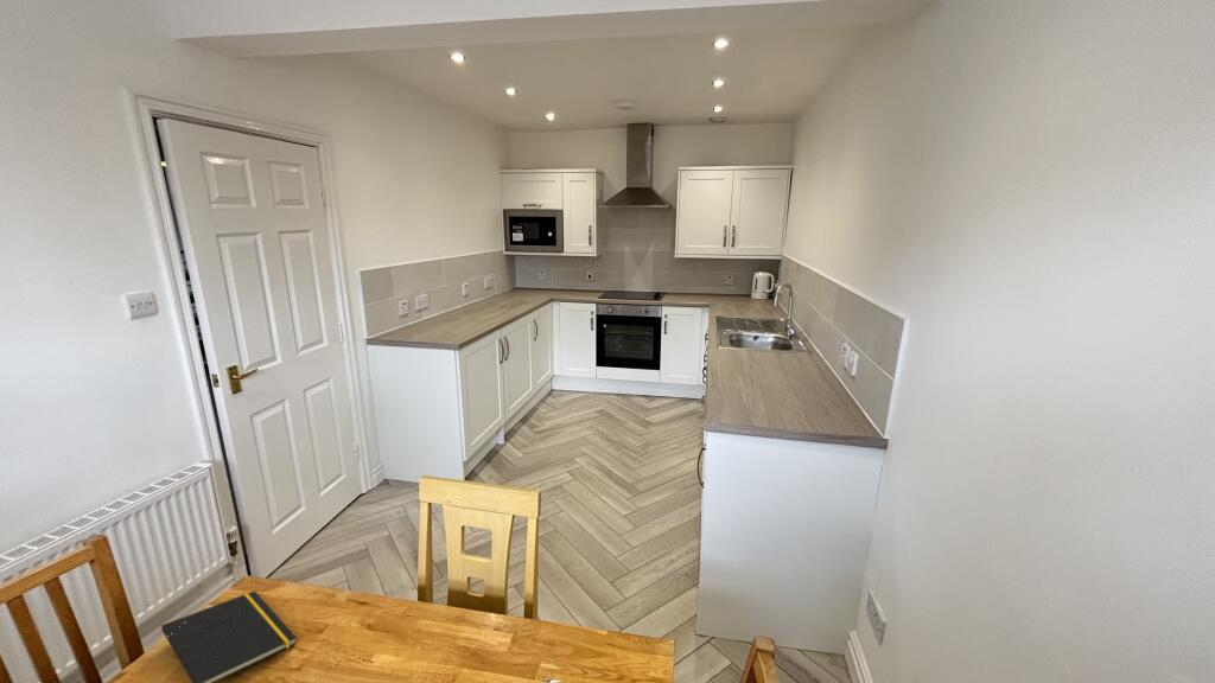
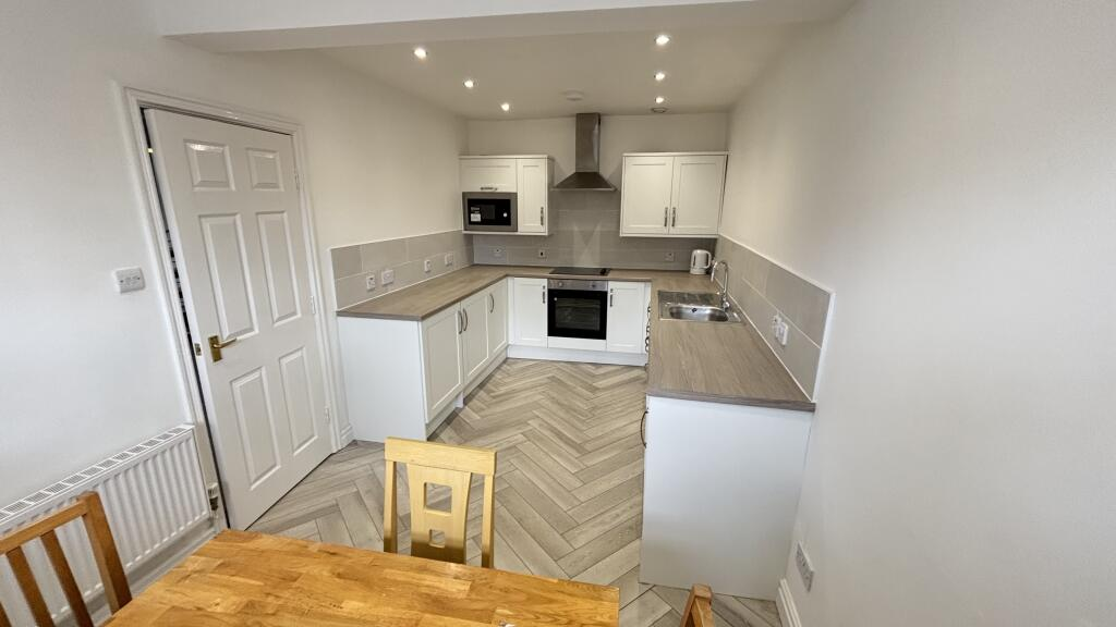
- notepad (229, 633)
